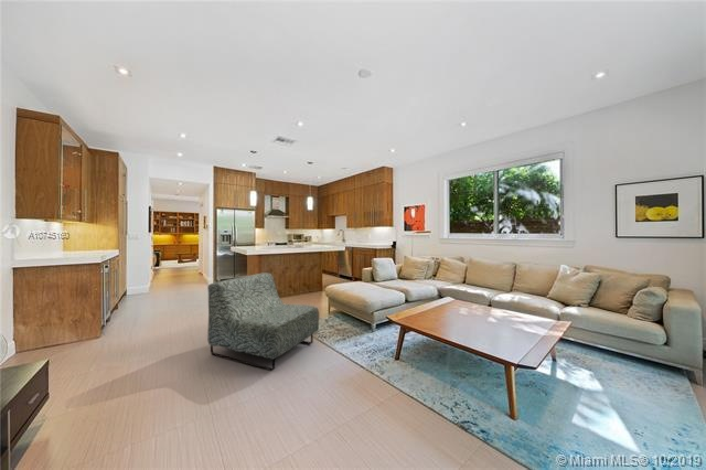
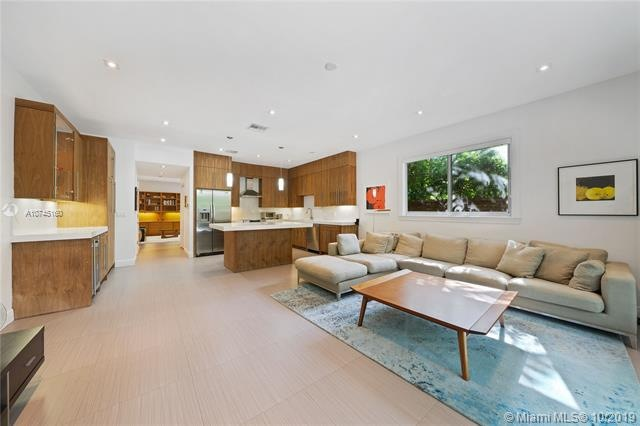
- armchair (266, 313)
